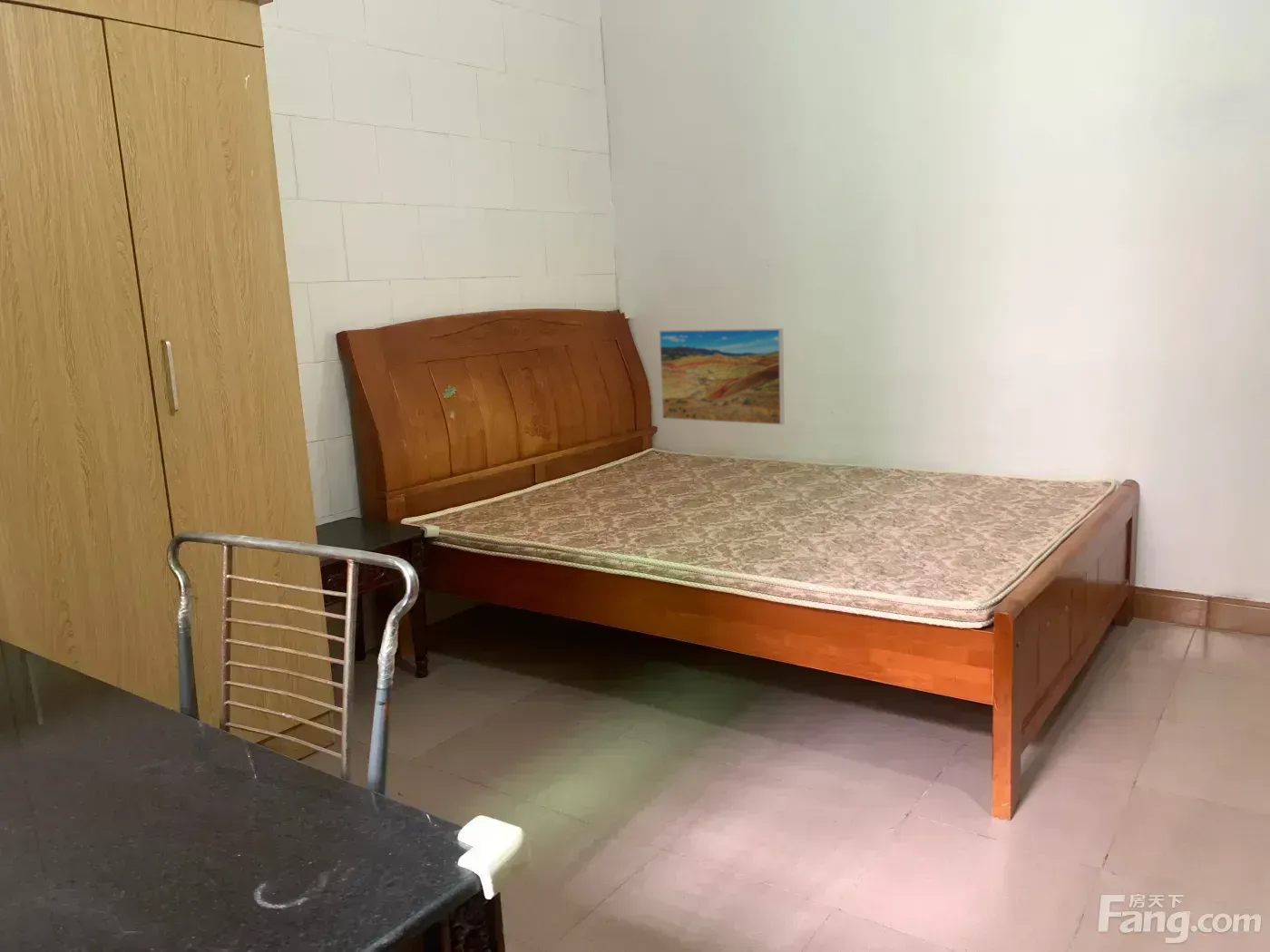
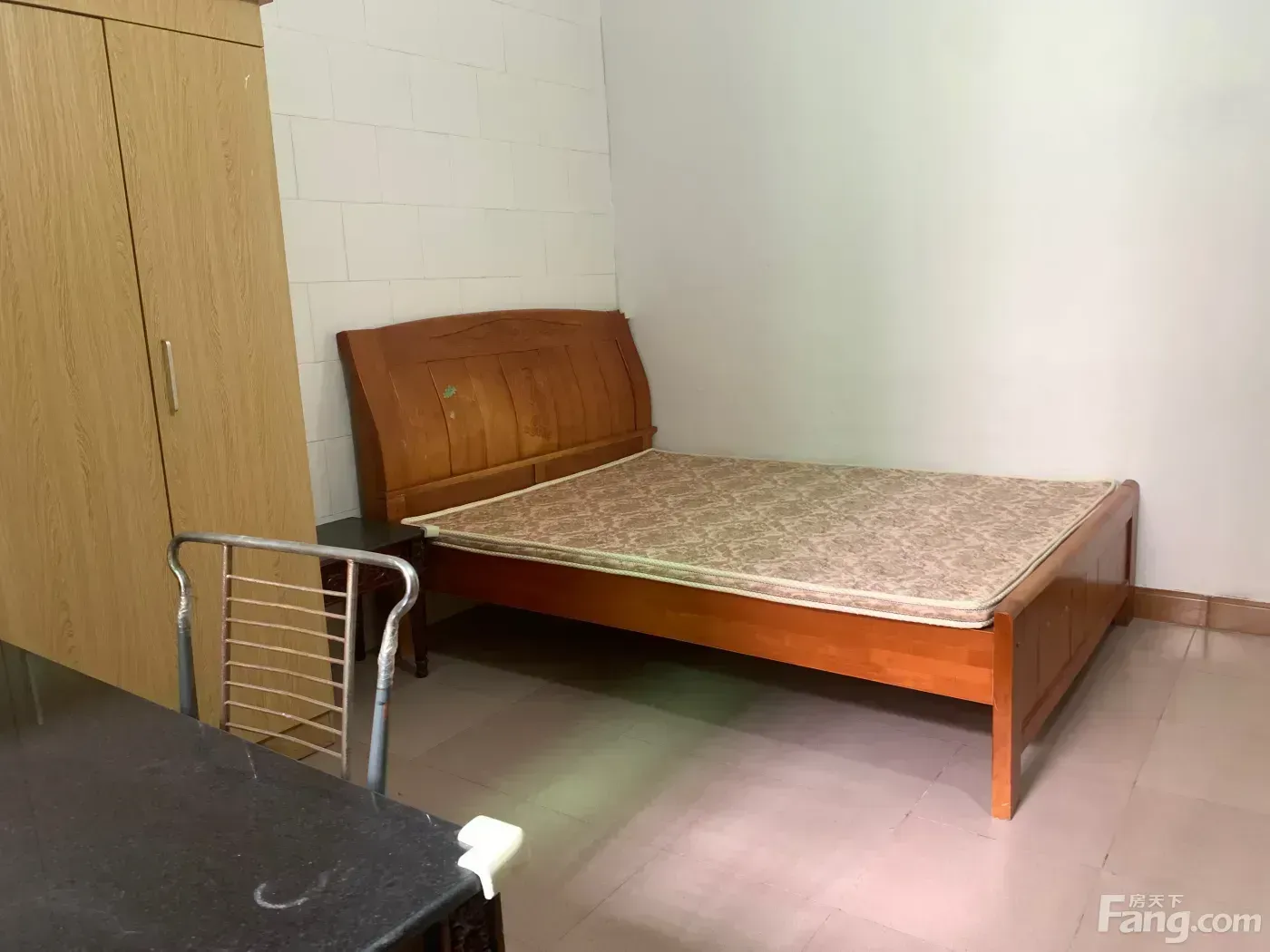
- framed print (719, 375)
